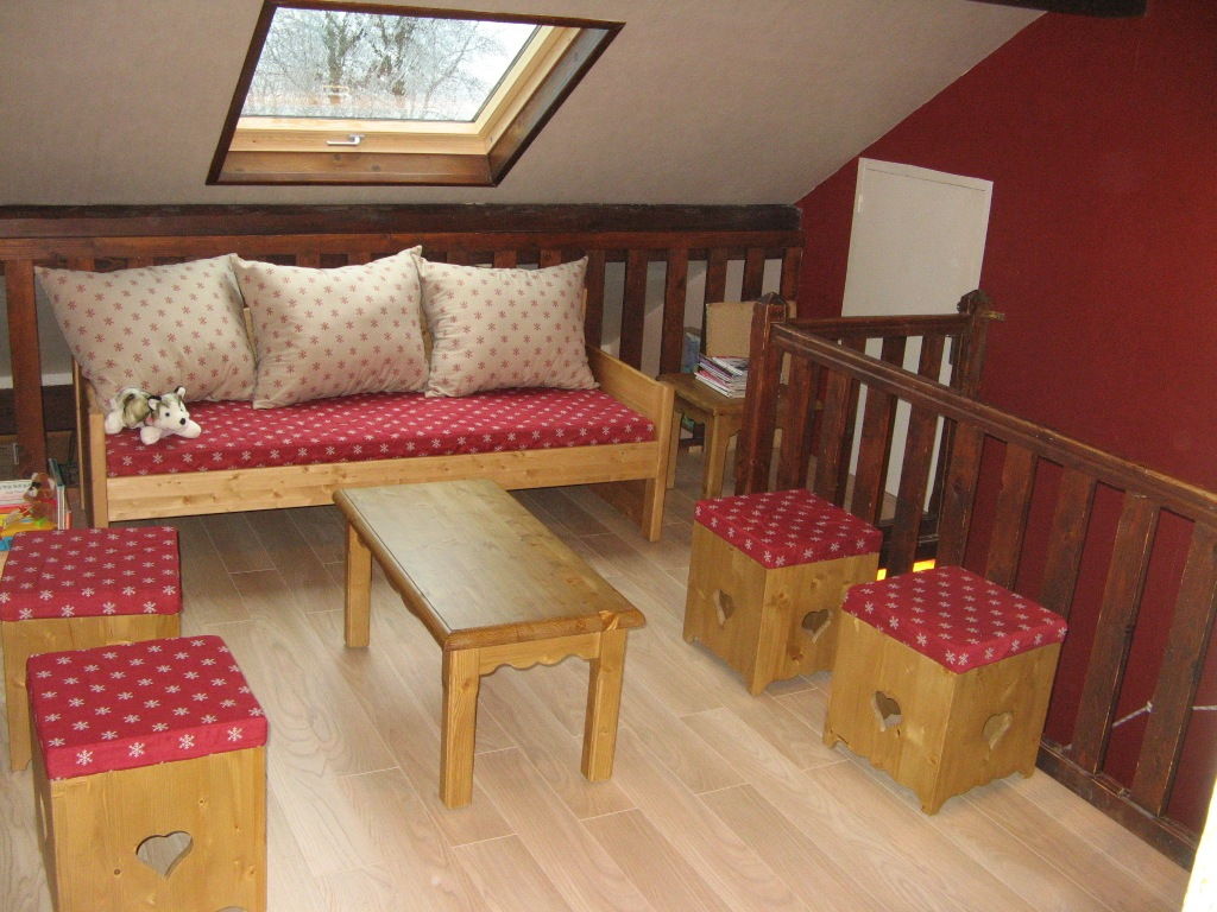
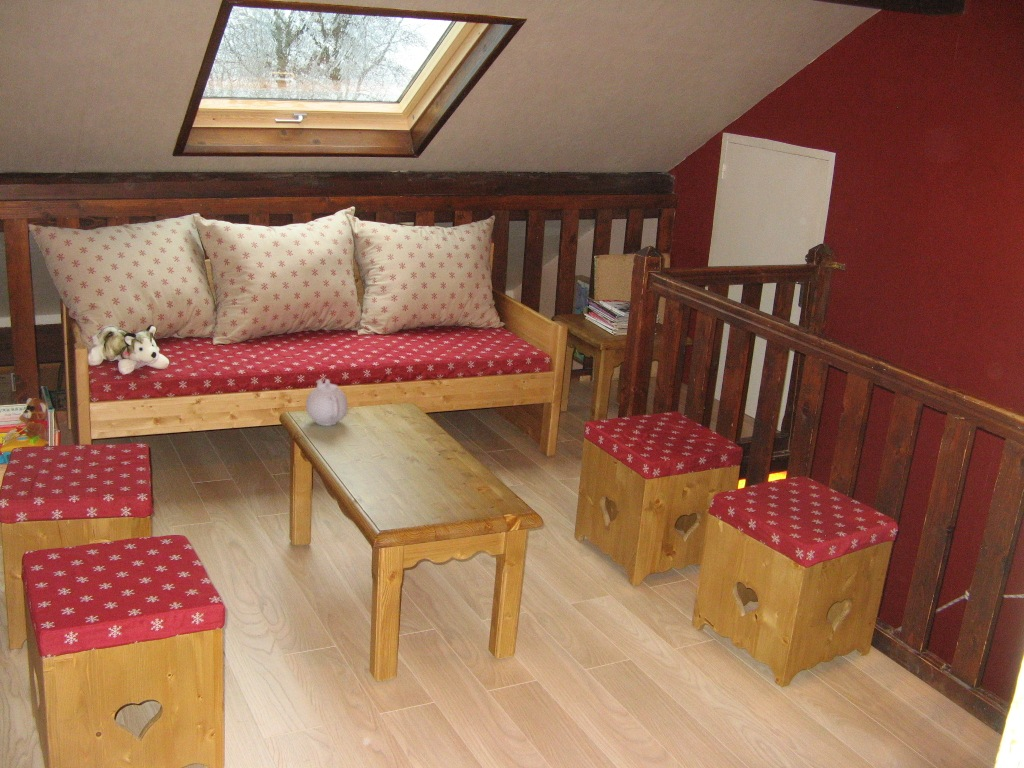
+ teapot (327, 400)
